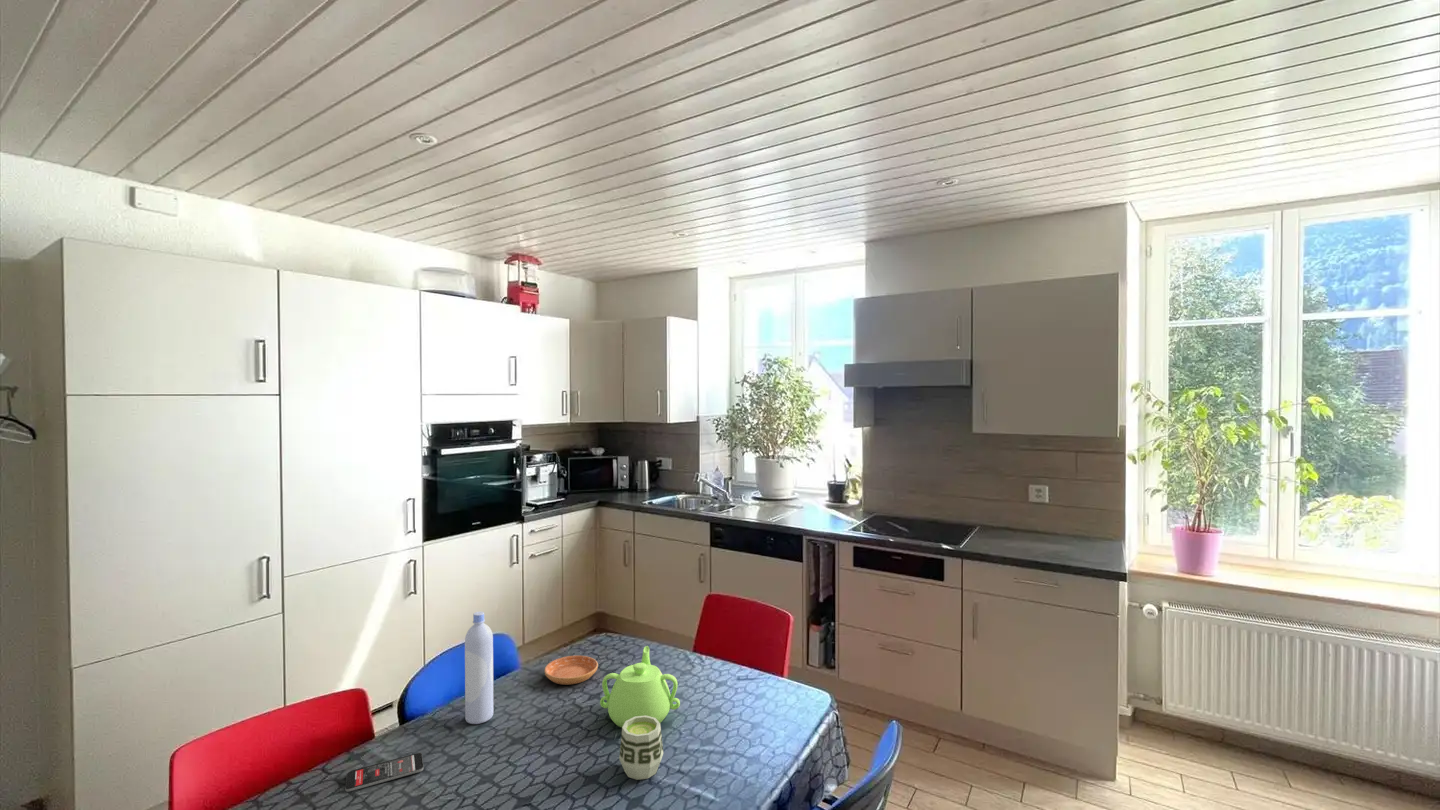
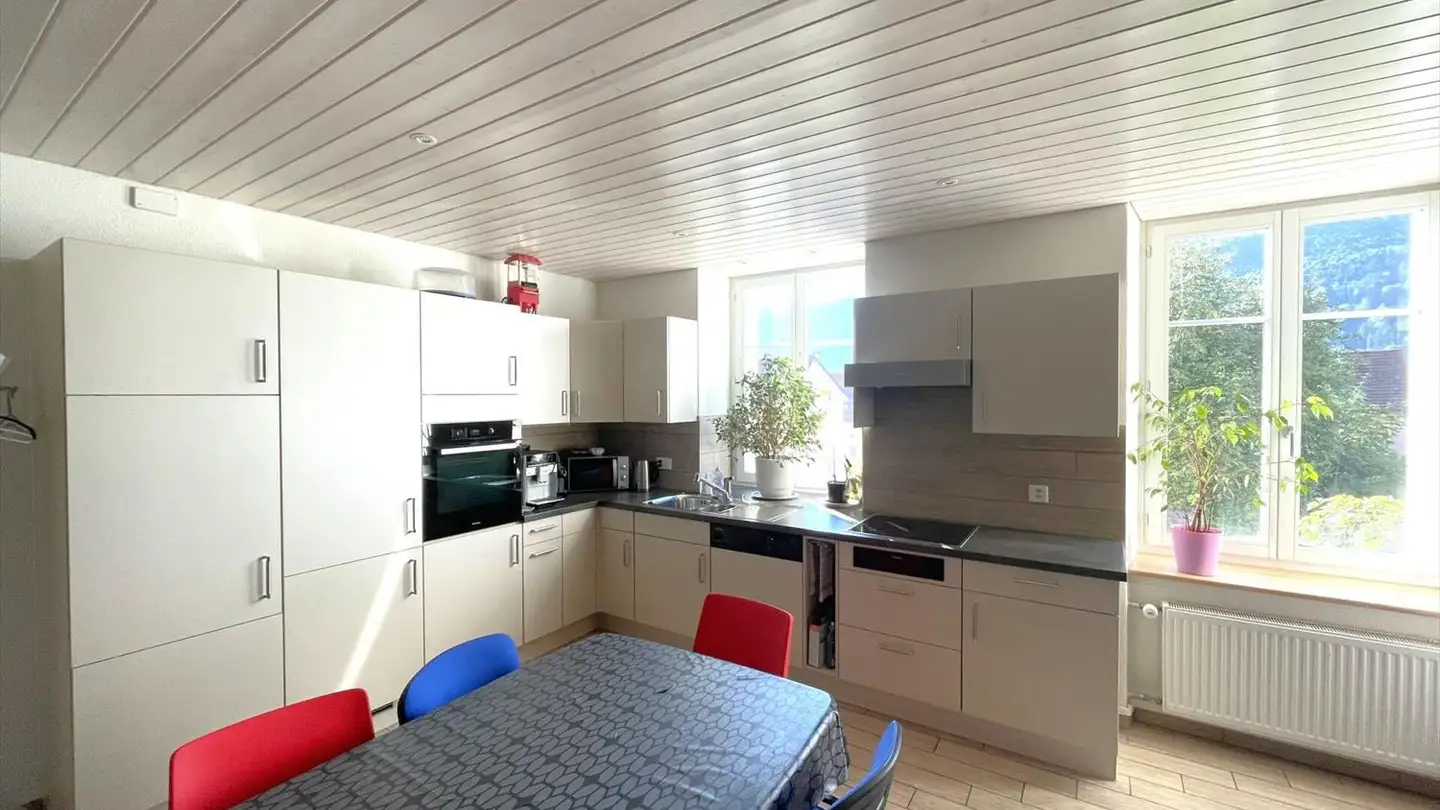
- bottle (479, 665)
- smartphone (385, 771)
- saucer (571, 670)
- teapot (641, 685)
- cup (641, 747)
